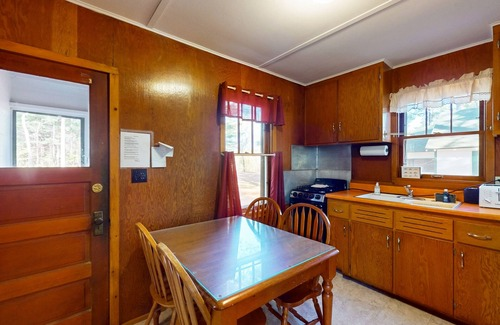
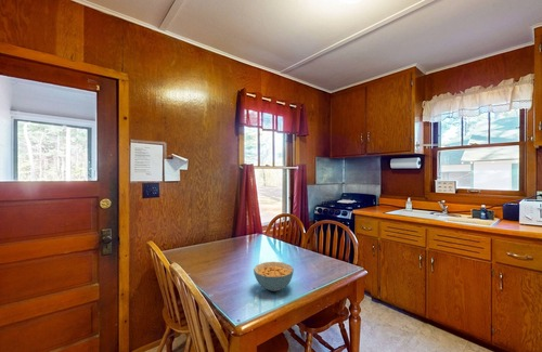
+ cereal bowl (273, 278)
